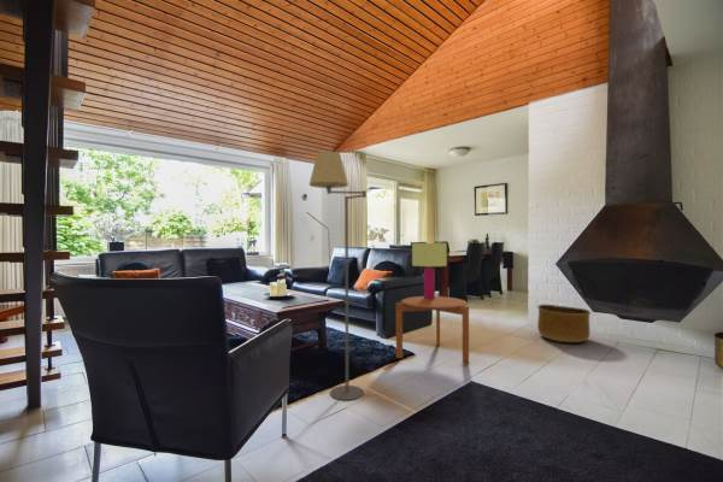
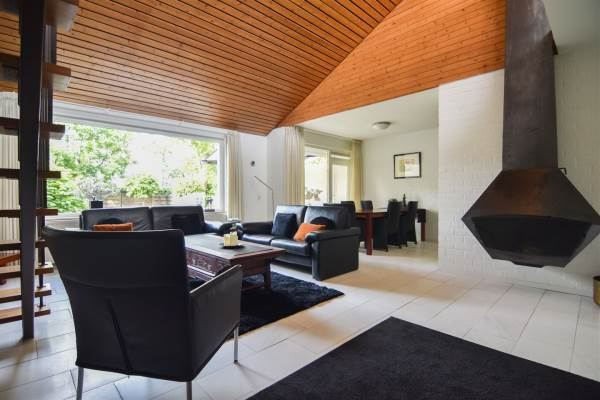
- table lamp (429, 270)
- floor lamp (346, 277)
- basket (563, 323)
- side table (436, 328)
